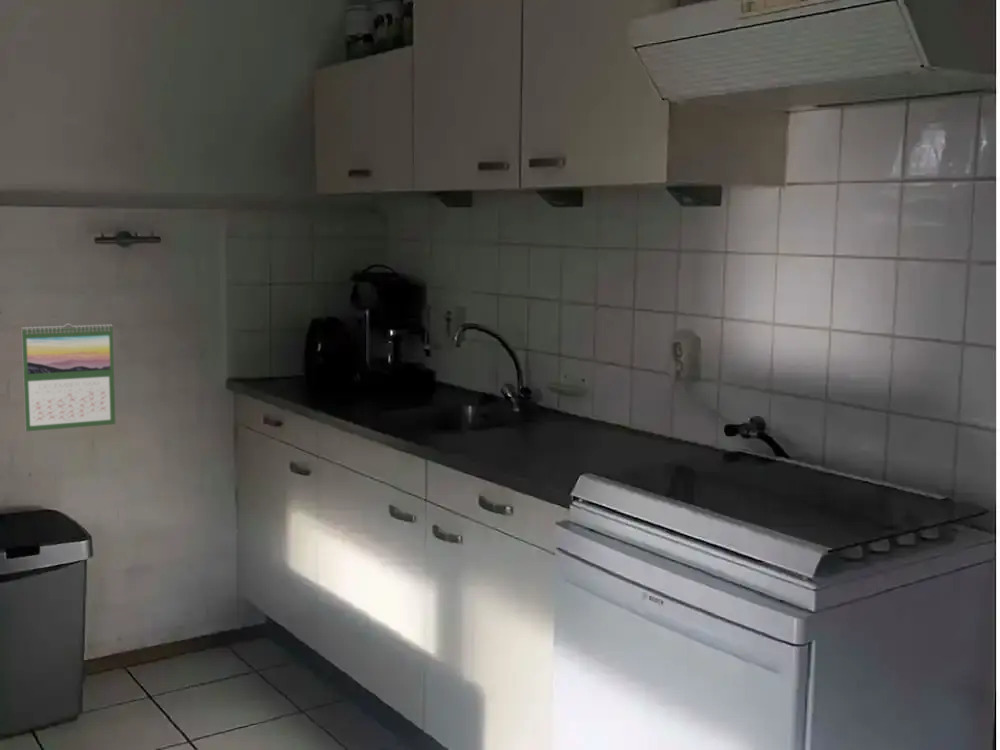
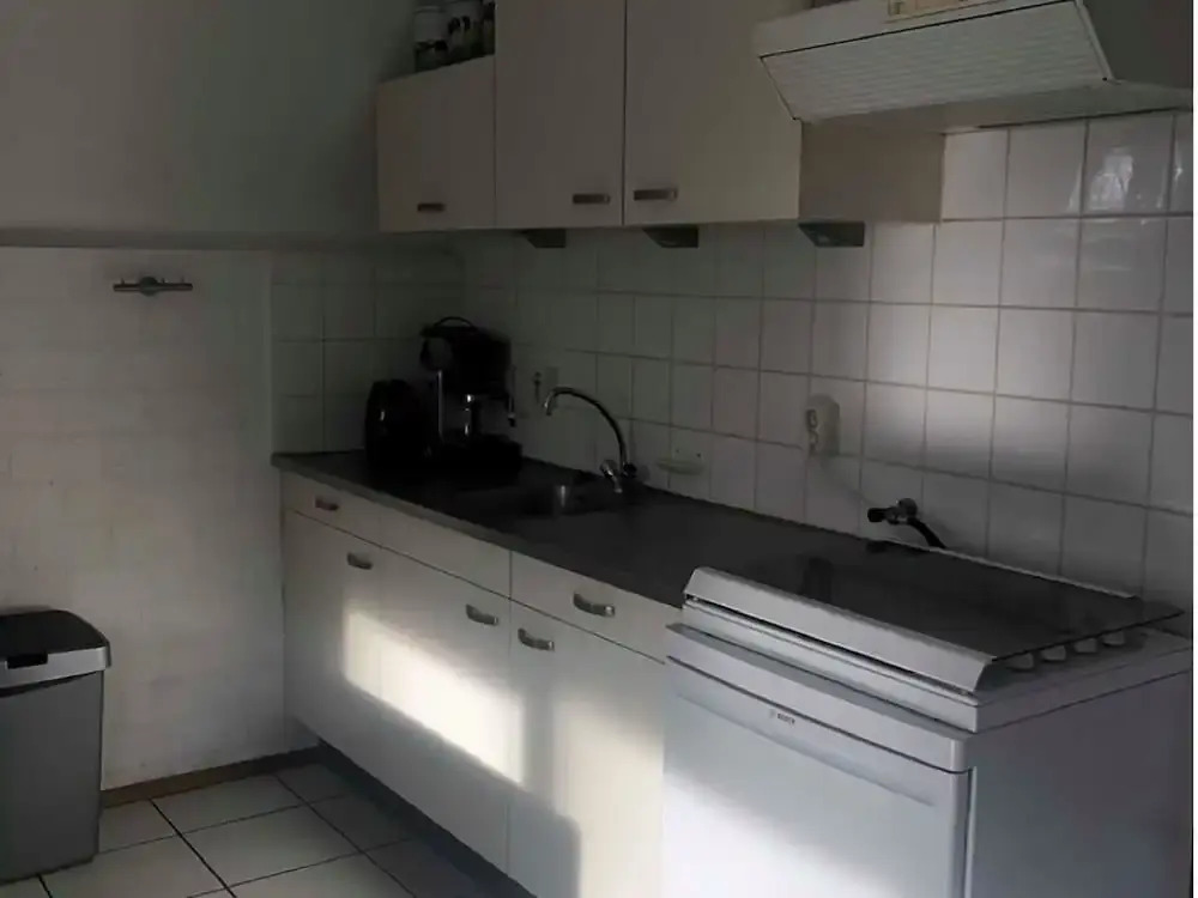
- calendar (69, 375)
